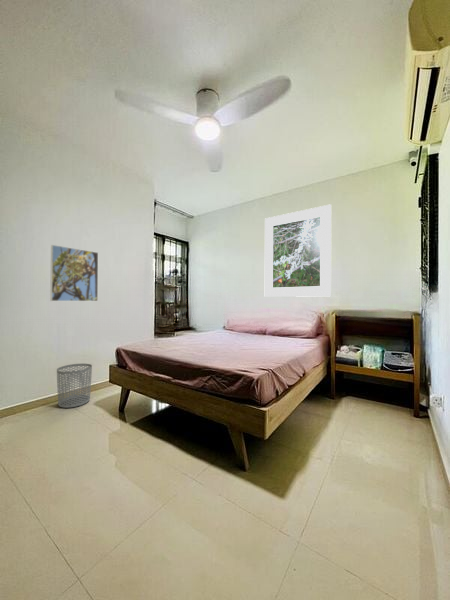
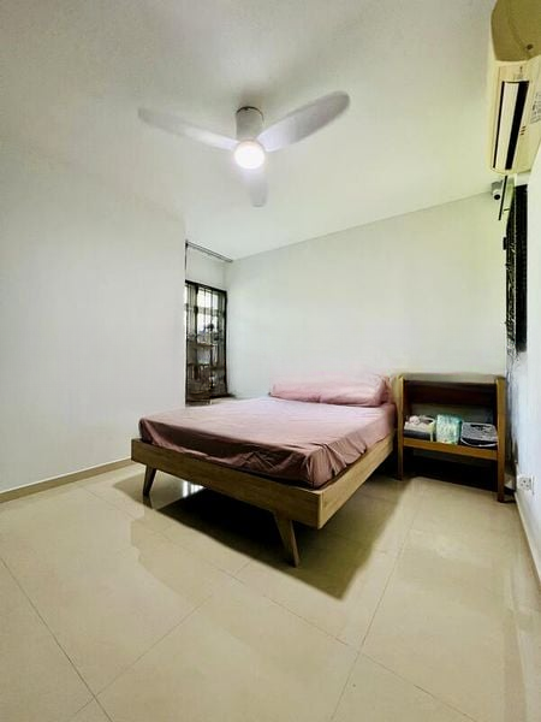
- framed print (295, 254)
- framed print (75, 275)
- waste bin (74, 384)
